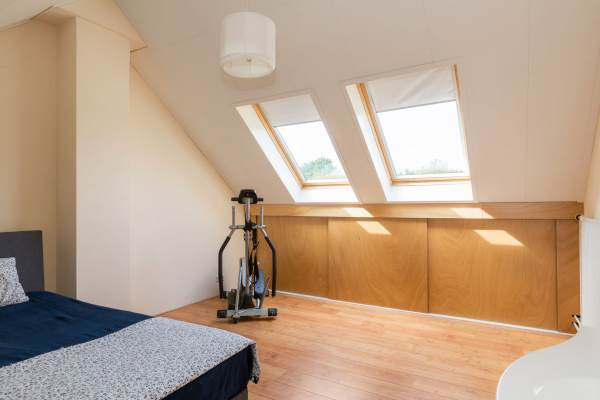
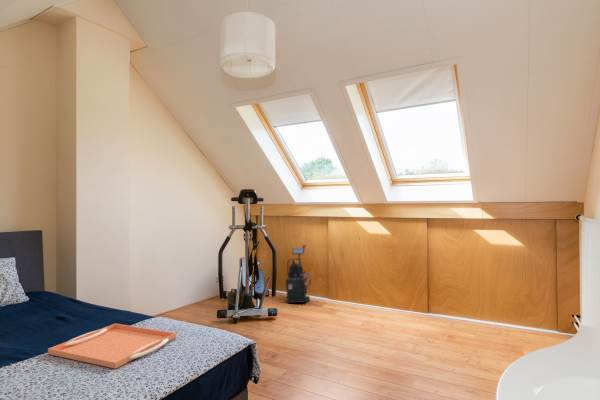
+ serving tray (115, 342)
+ vacuum cleaner (298, 273)
